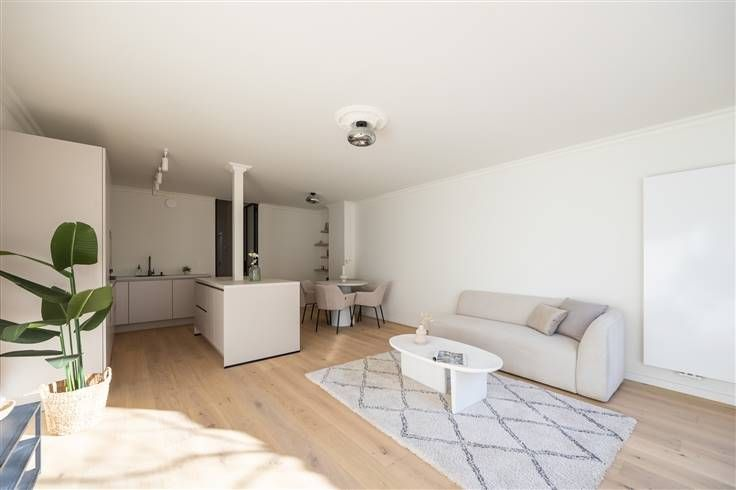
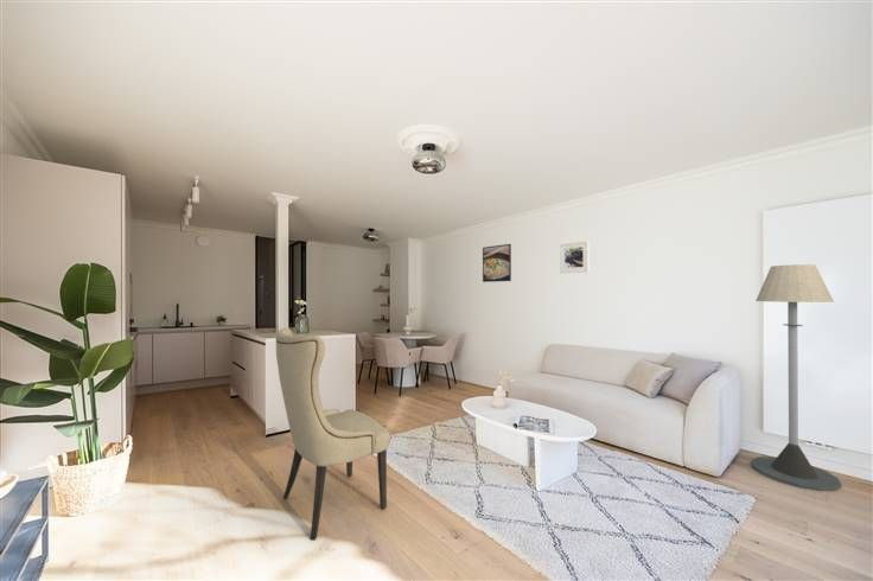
+ floor lamp (792, 369)
+ chair (329, 416)
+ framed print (573, 257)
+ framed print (496, 263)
